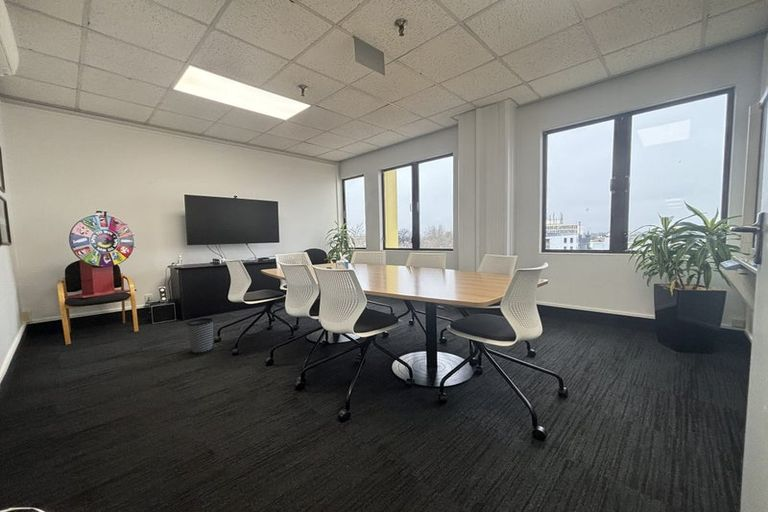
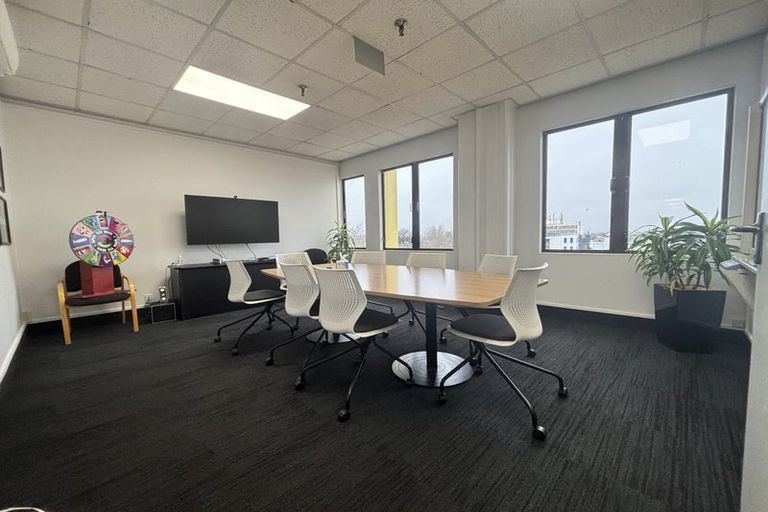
- wastebasket (201, 335)
